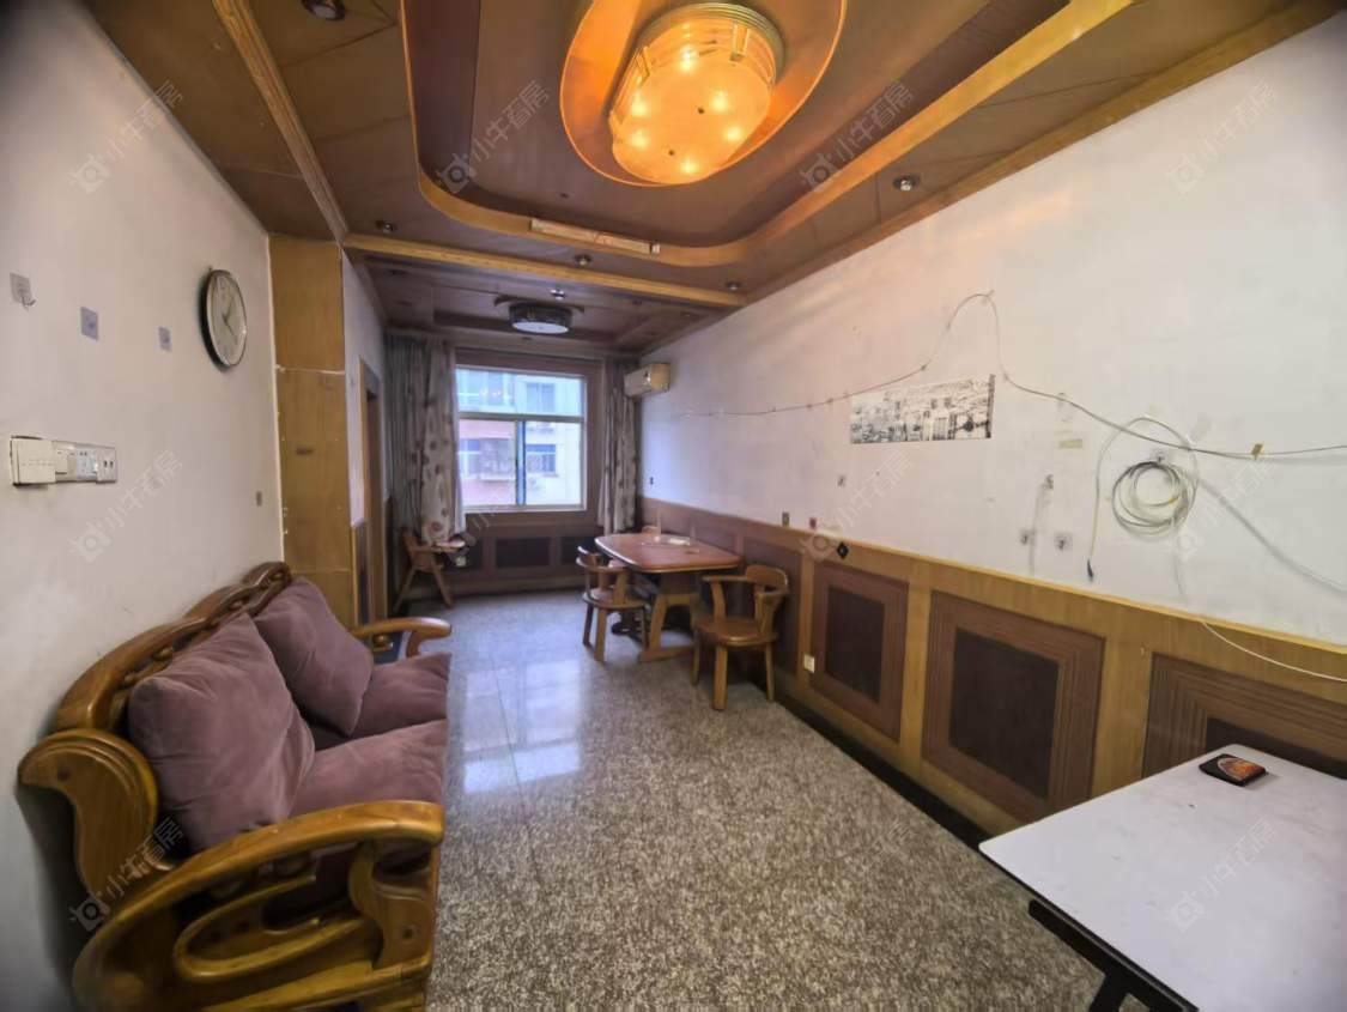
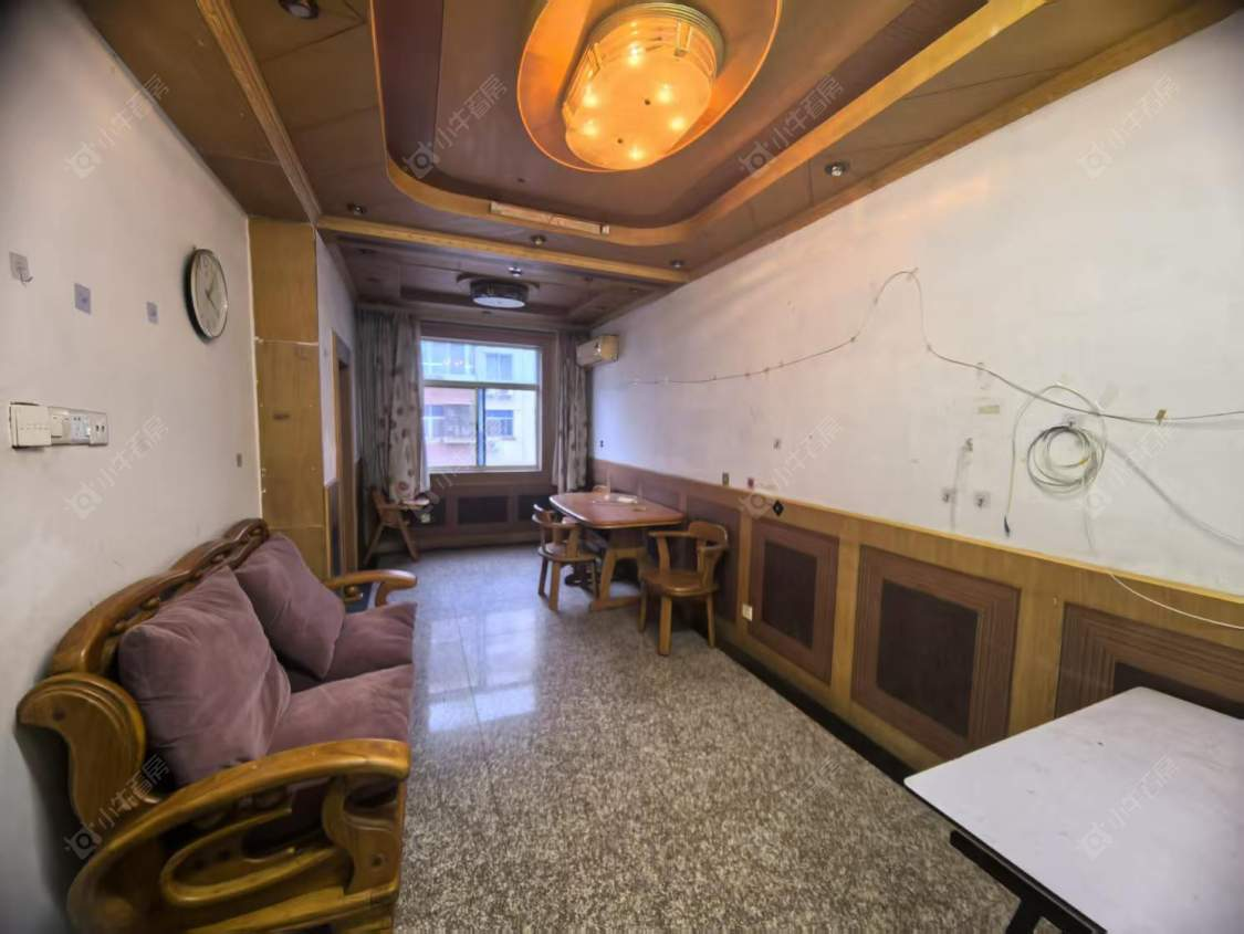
- smartphone (1231, 768)
- wall art (911, 413)
